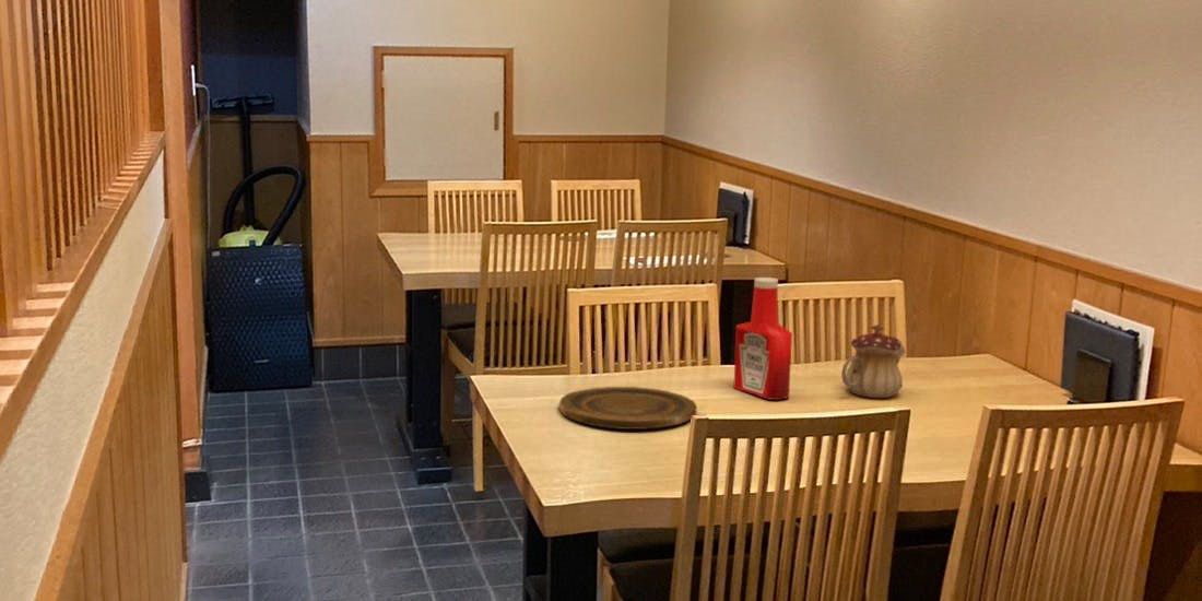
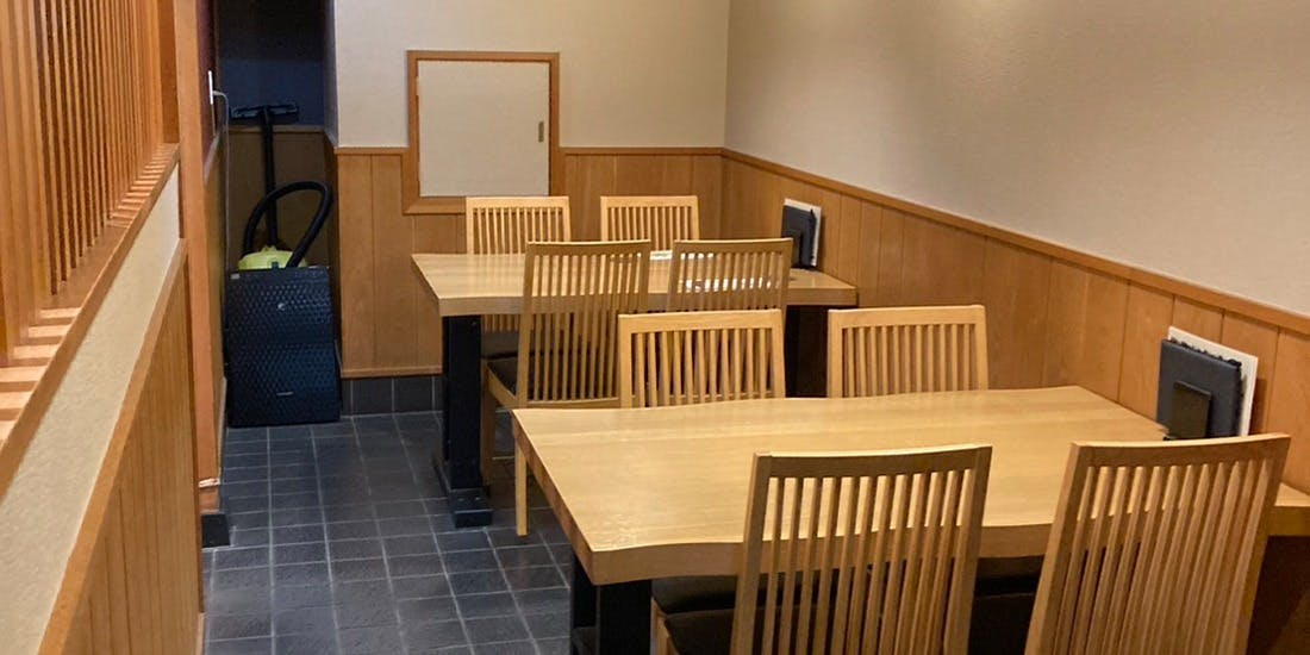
- soap bottle (763, 335)
- plate (627, 405)
- teapot (872, 358)
